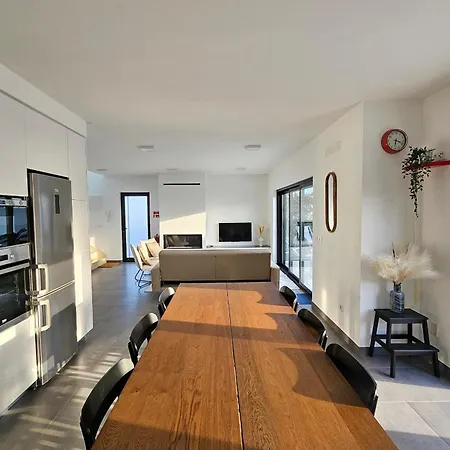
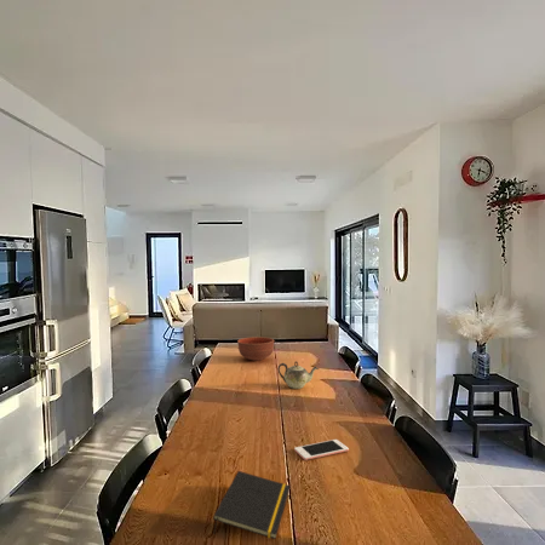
+ teapot (298, 373)
+ cell phone (321, 449)
+ notepad (254, 501)
+ bowl (256, 349)
